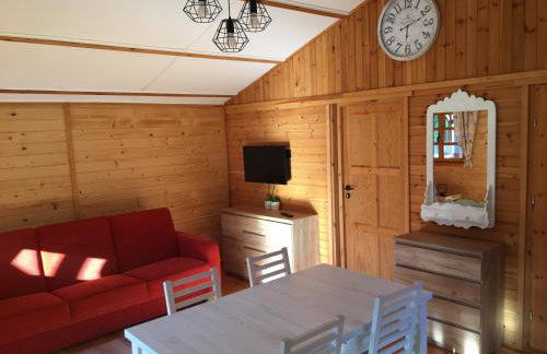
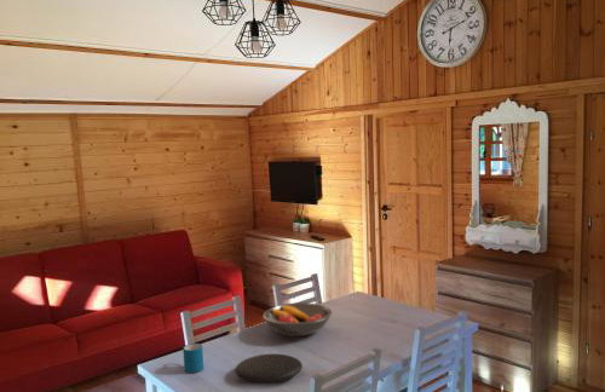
+ fruit bowl (296, 319)
+ plate (269, 367)
+ mug (191, 356)
